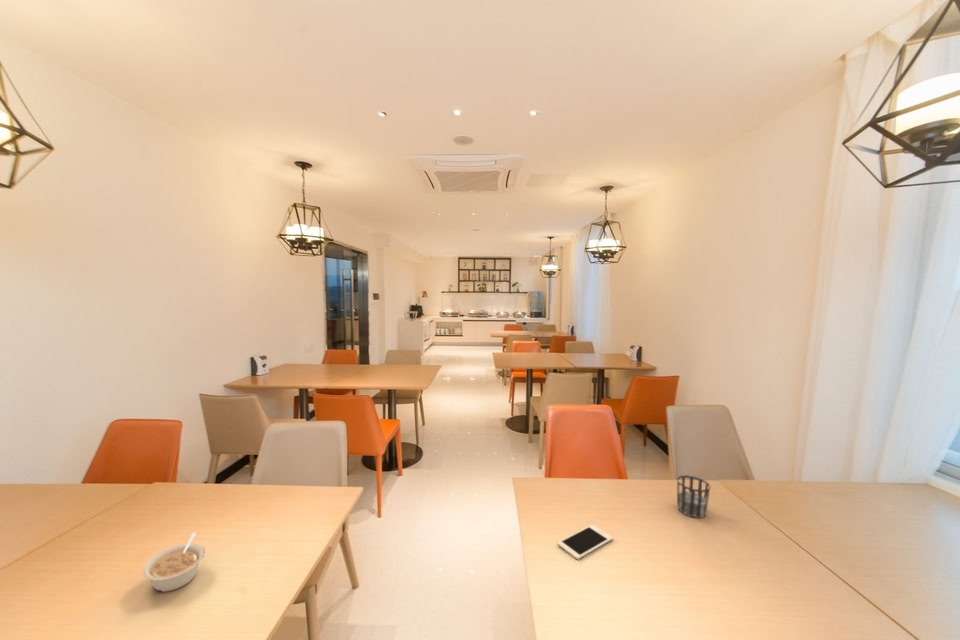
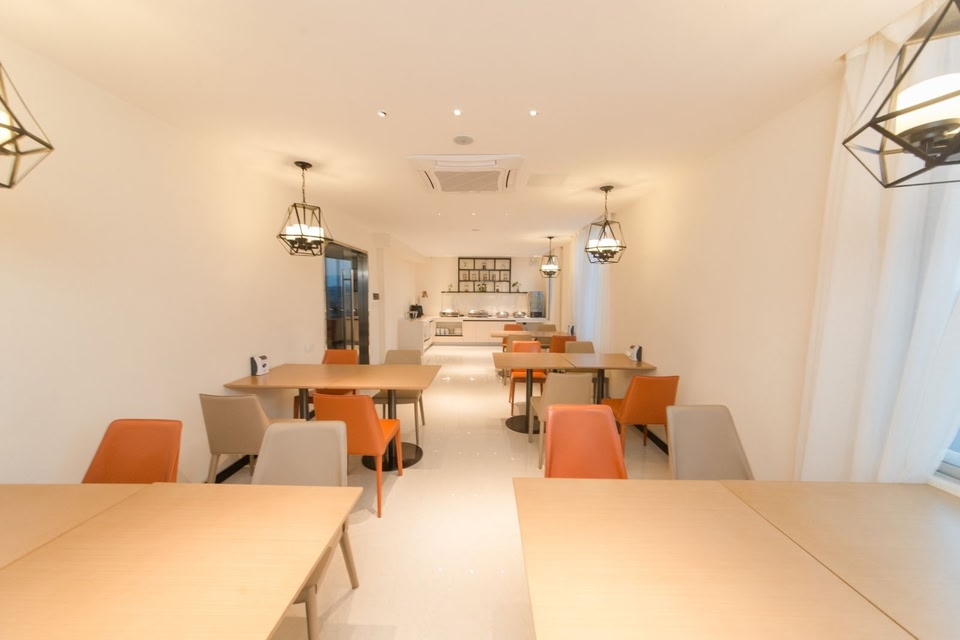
- cell phone (585, 540)
- legume (175, 566)
- cup (692, 496)
